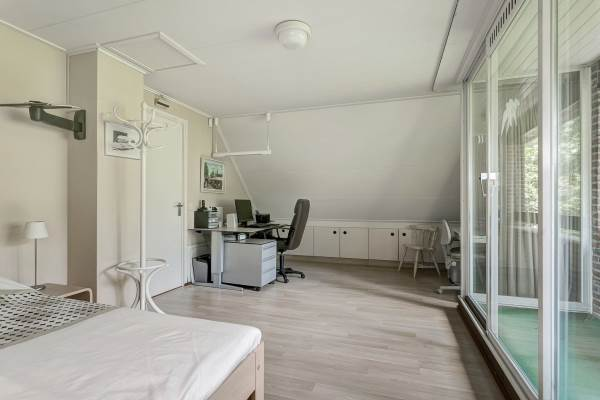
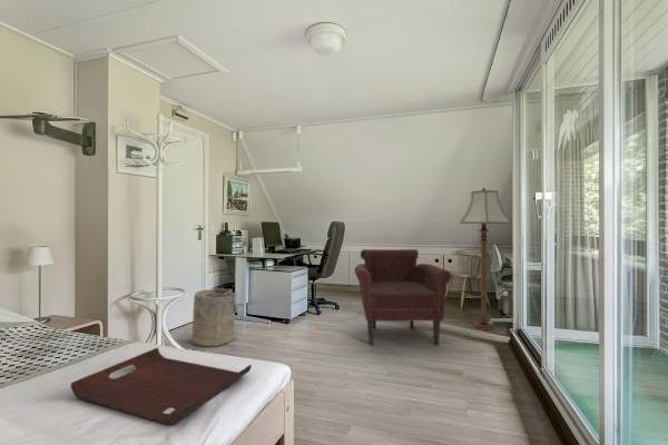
+ floor lamp (483, 257)
+ serving tray (166, 379)
+ laundry hamper (212, 314)
+ leather (395, 291)
